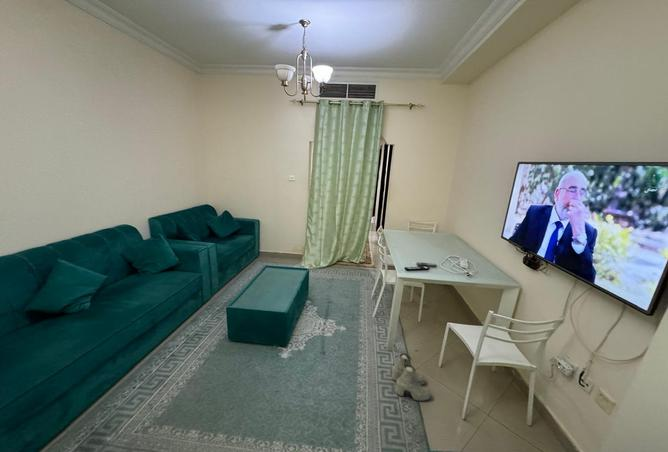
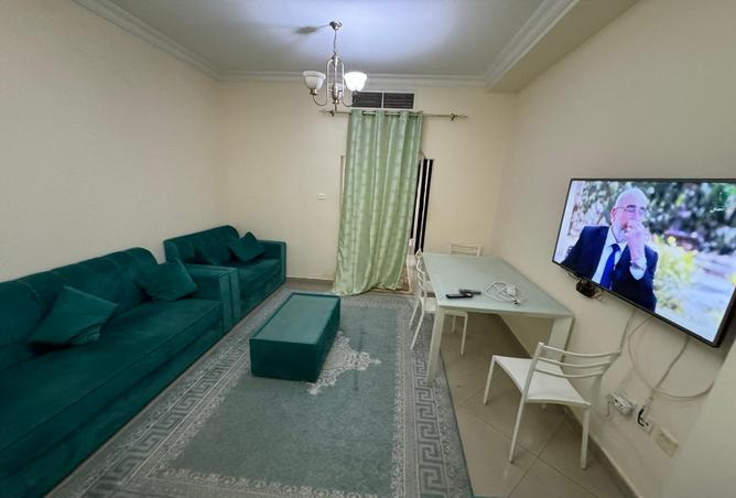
- boots (411, 375)
